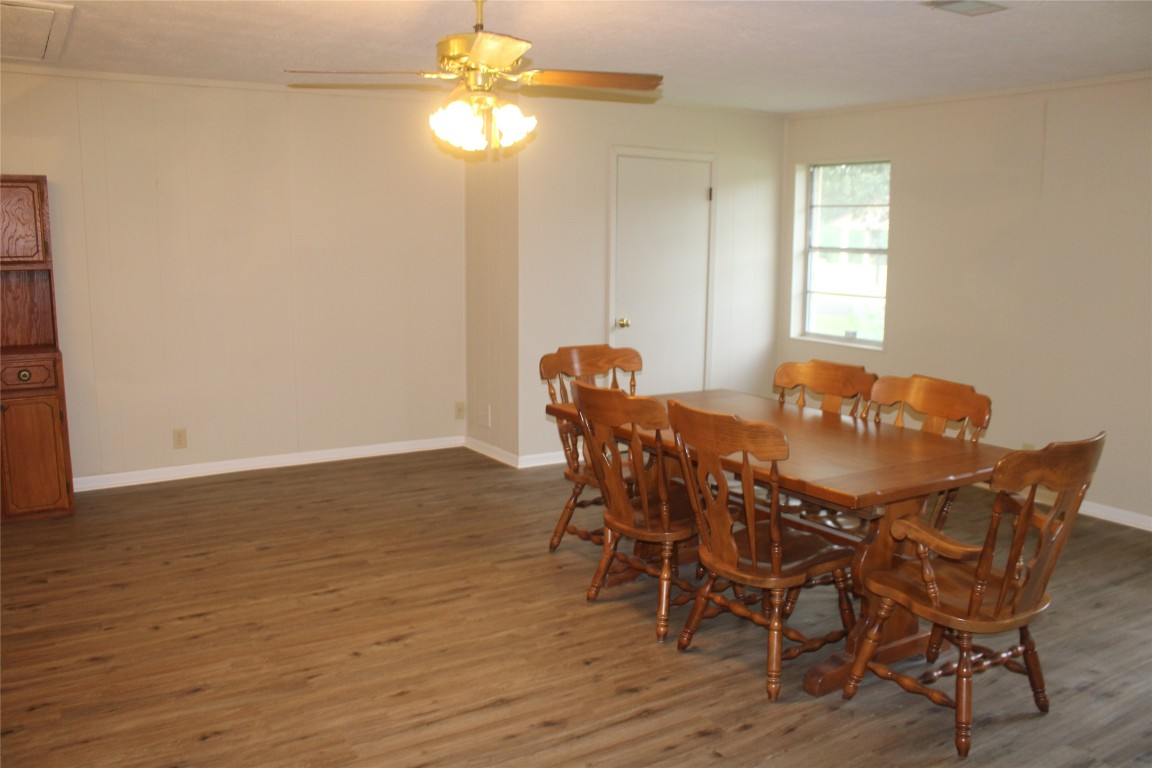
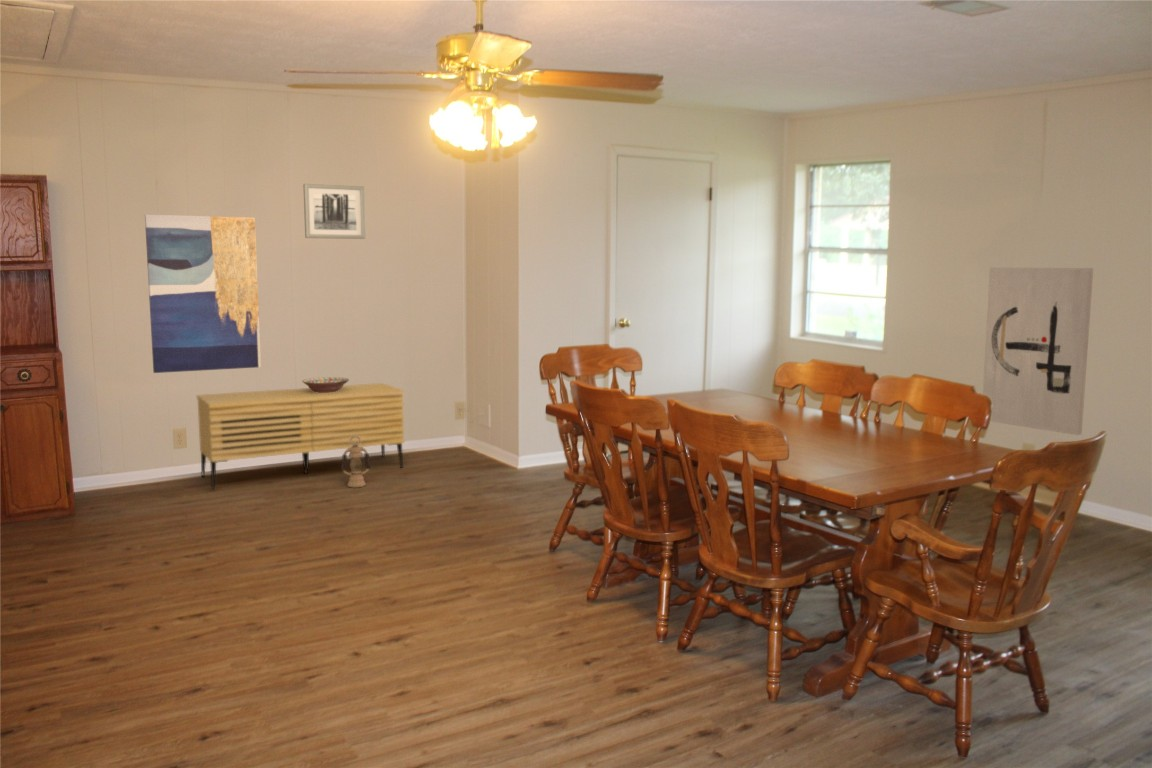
+ wall art (335, 211)
+ wall art (204, 293)
+ decorative bowl (325, 385)
+ wall art (1034, 348)
+ sideboard (303, 432)
+ lantern (355, 460)
